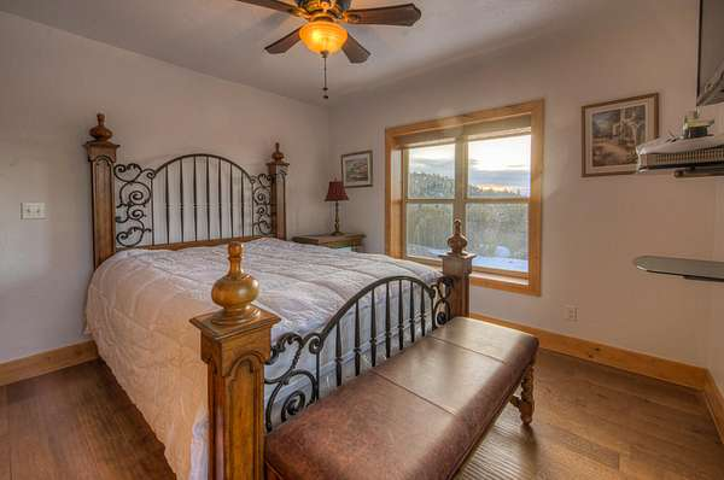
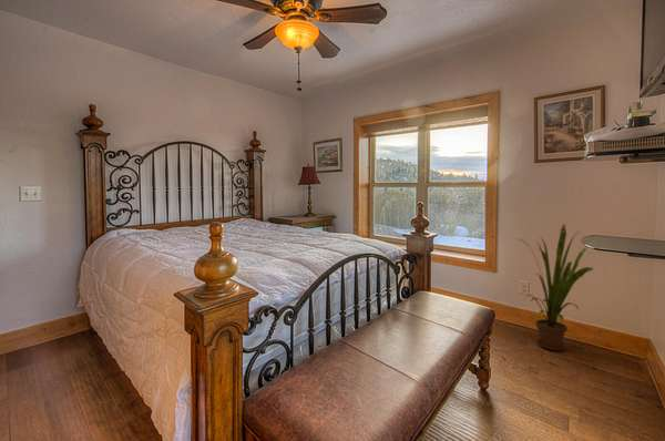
+ house plant (550, 284)
